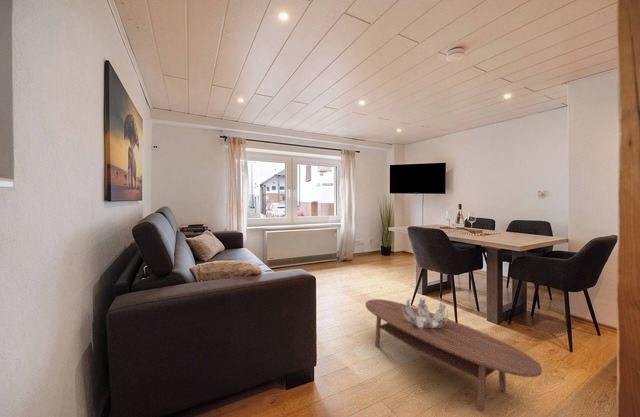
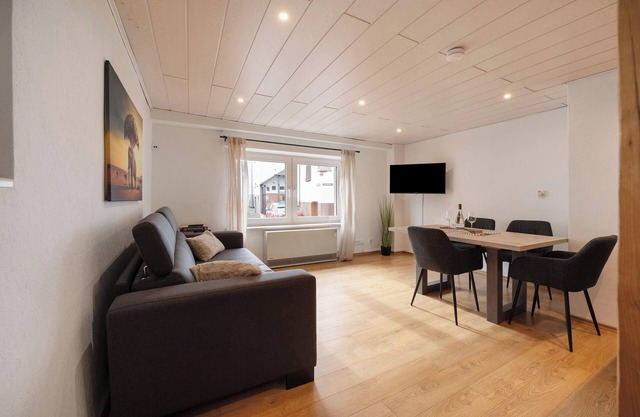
- decorative bowl (425, 311)
- coffee table (431, 345)
